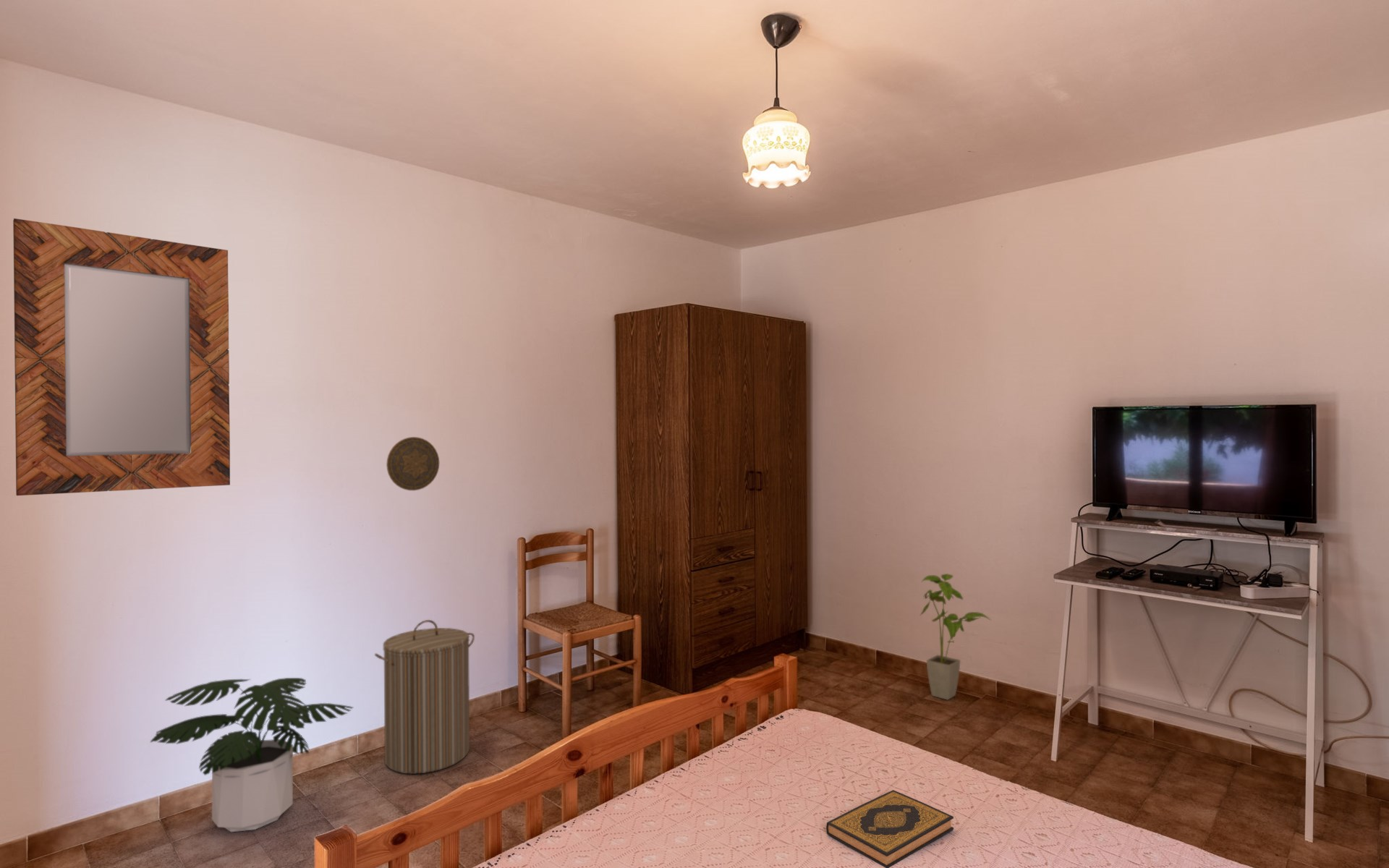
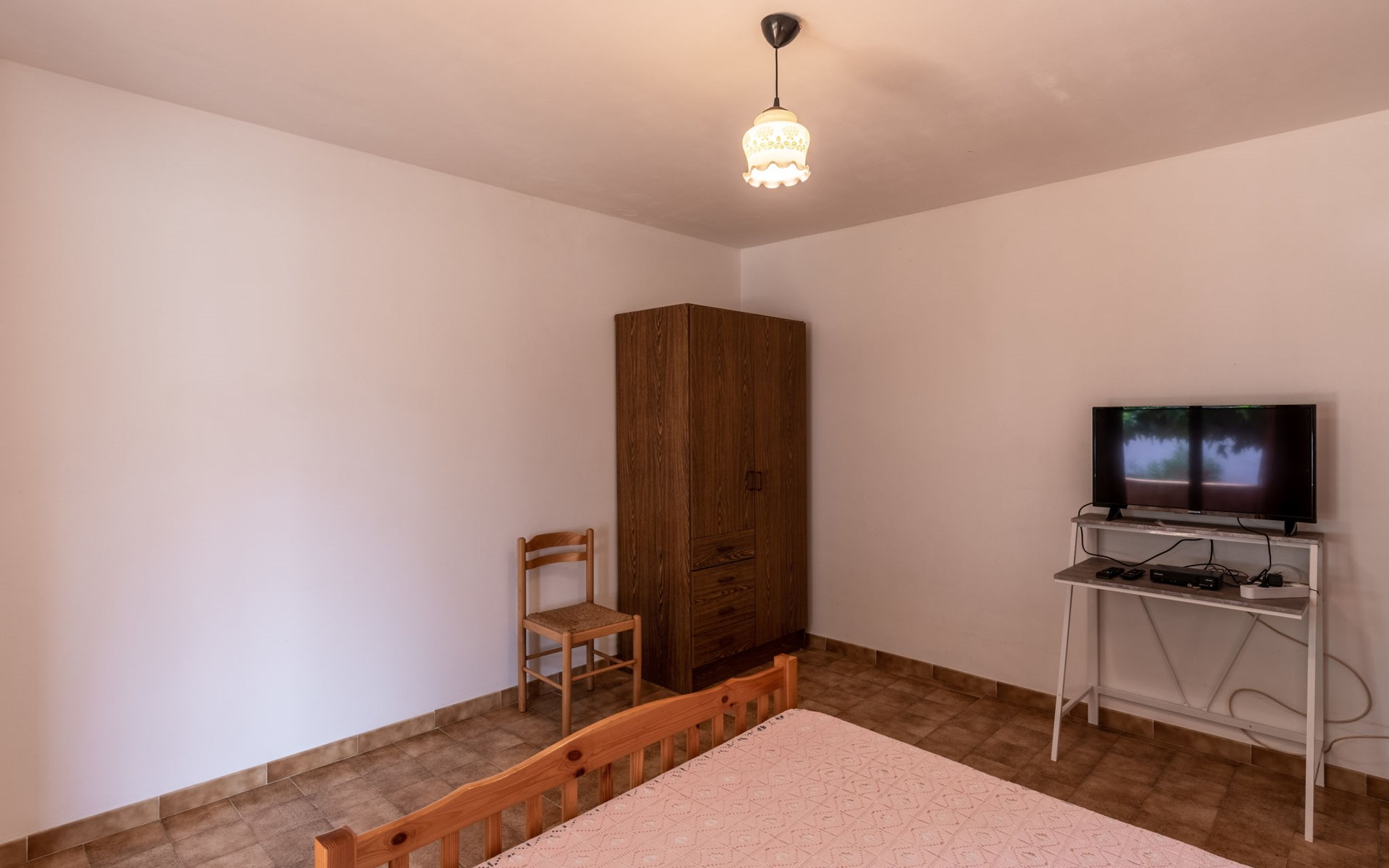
- decorative plate (415, 464)
- potted plant (258, 750)
- house plant (950, 636)
- hardback book (890, 825)
- home mirror (130, 363)
- laundry hamper (427, 687)
